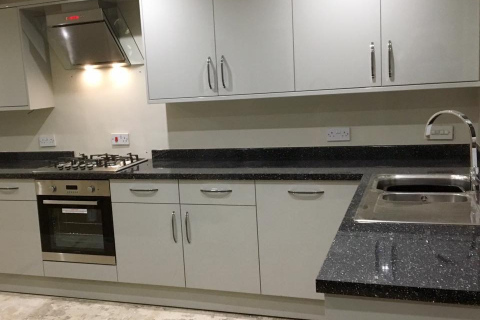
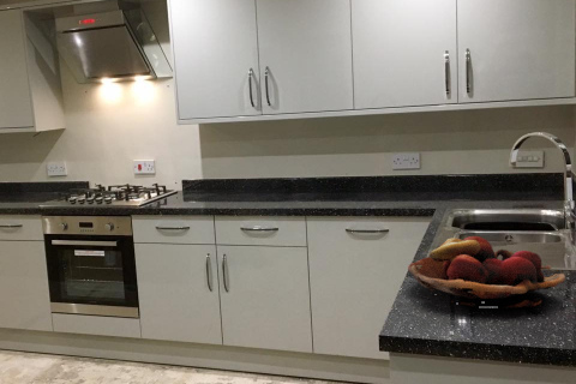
+ fruit basket (478, 268)
